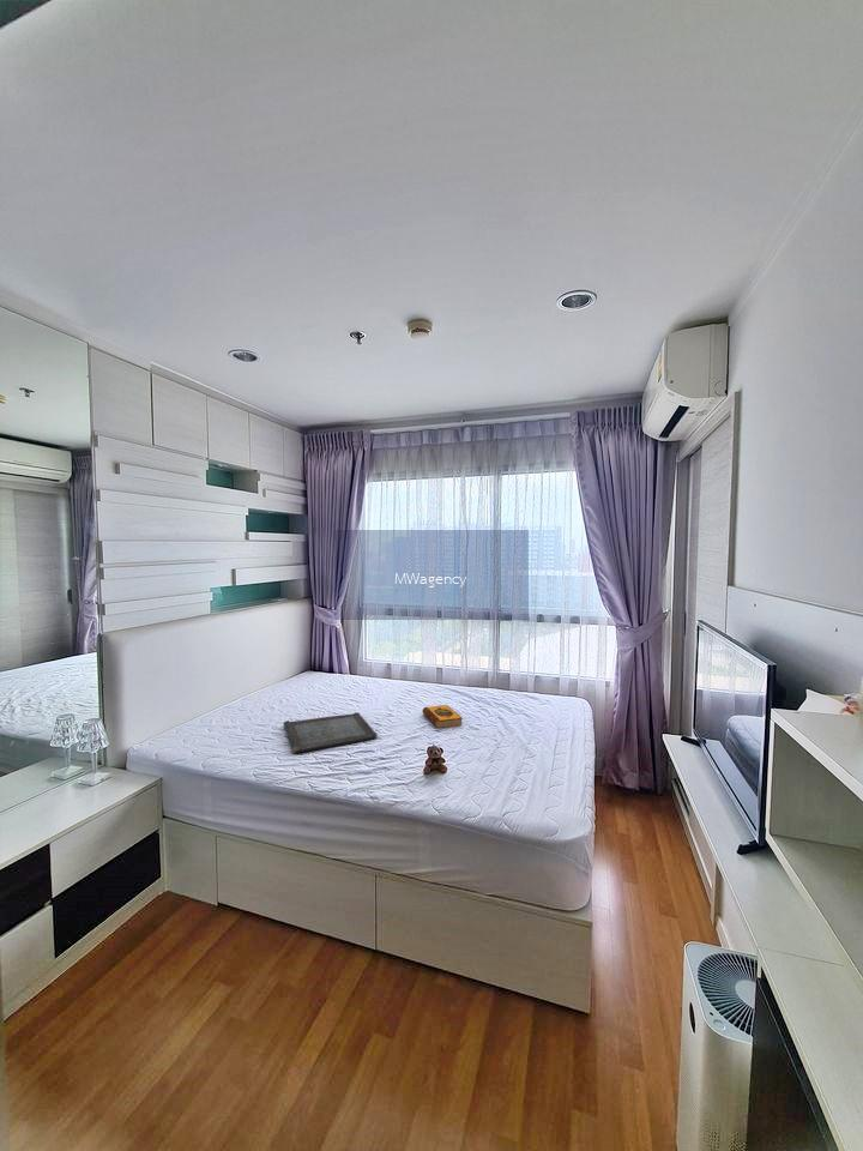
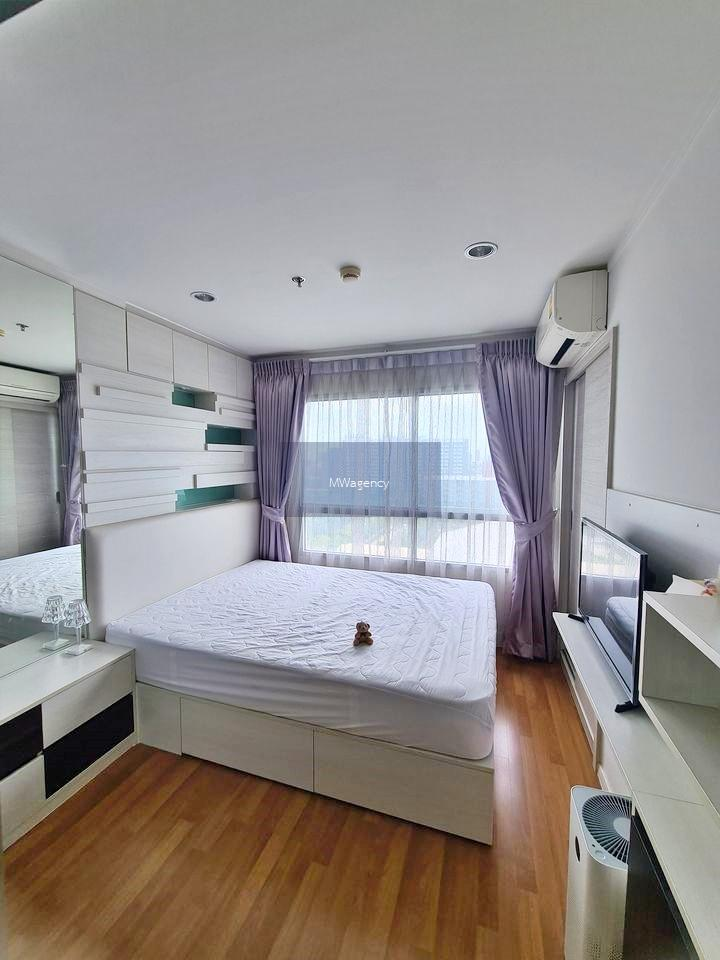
- hardback book (441, 716)
- serving tray (328, 730)
